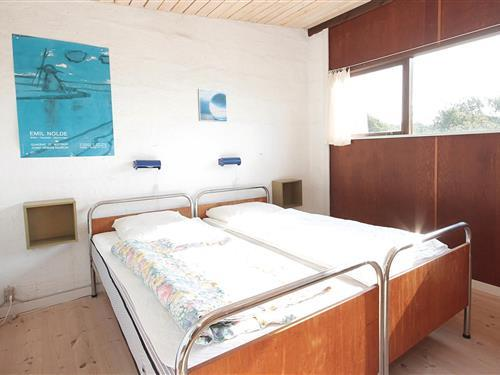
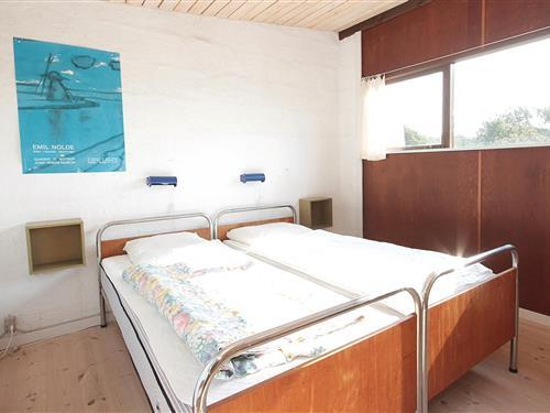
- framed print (212, 105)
